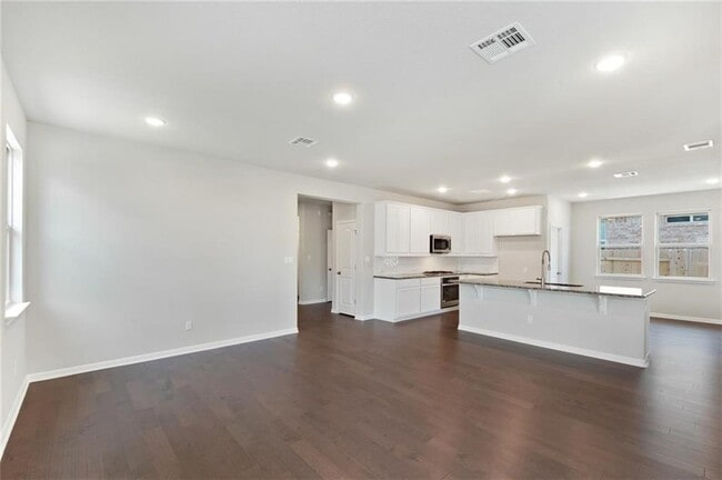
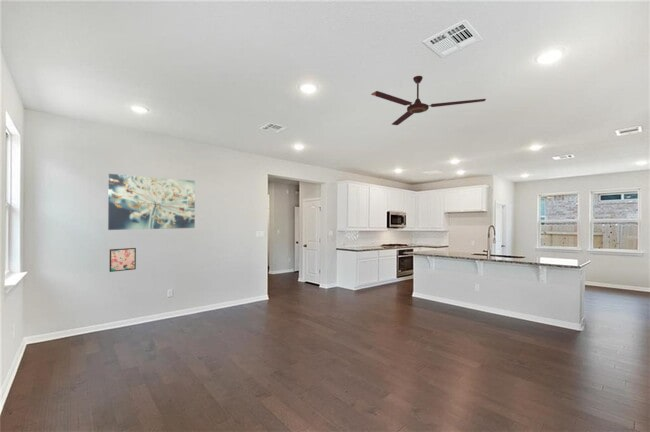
+ ceiling fan (431, 104)
+ wall art (122, 259)
+ wall art (155, 203)
